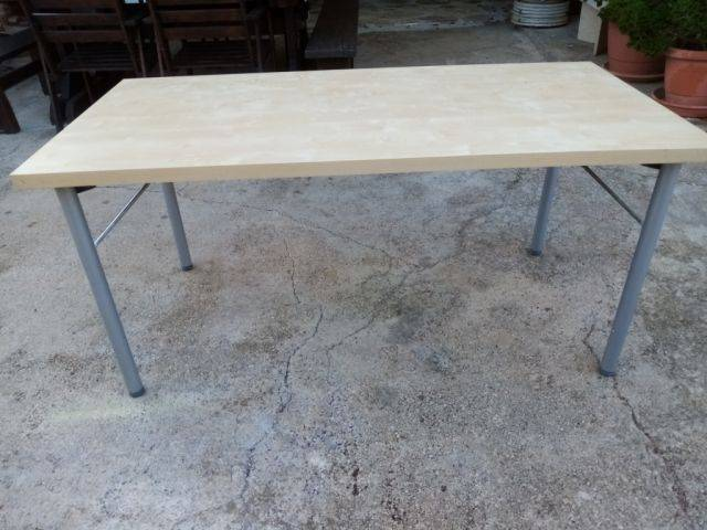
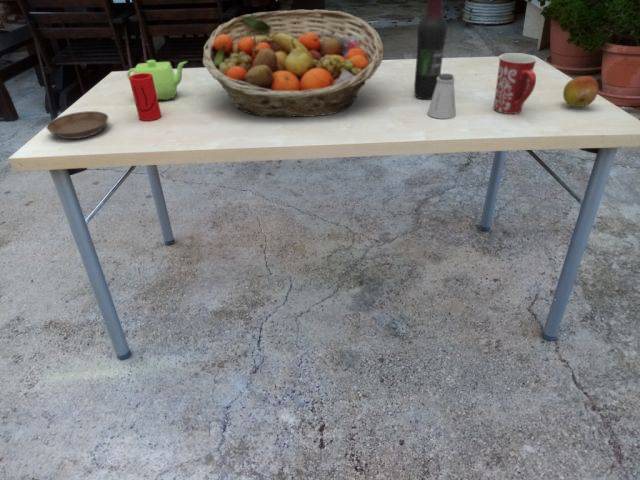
+ fruit basket (293, 62)
+ saucer (79, 126)
+ apple (580, 91)
+ saltshaker (443, 95)
+ cup (145, 97)
+ wine bottle (431, 41)
+ teapot (159, 78)
+ mug (516, 86)
